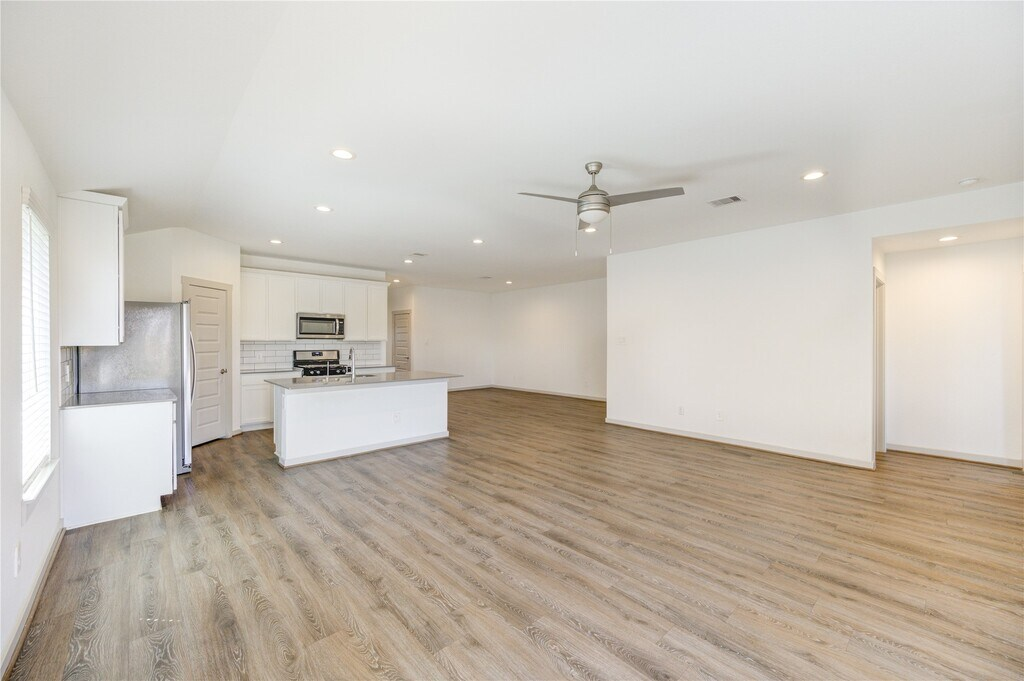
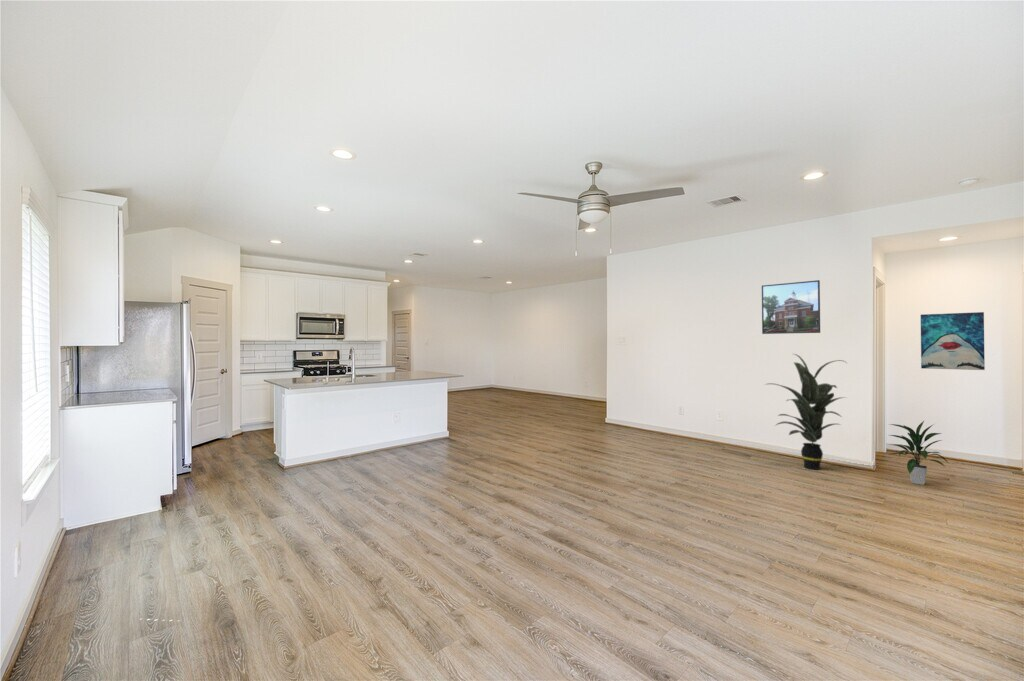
+ indoor plant (807, 409)
+ wall art (951, 341)
+ indoor plant (915, 452)
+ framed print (789, 308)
